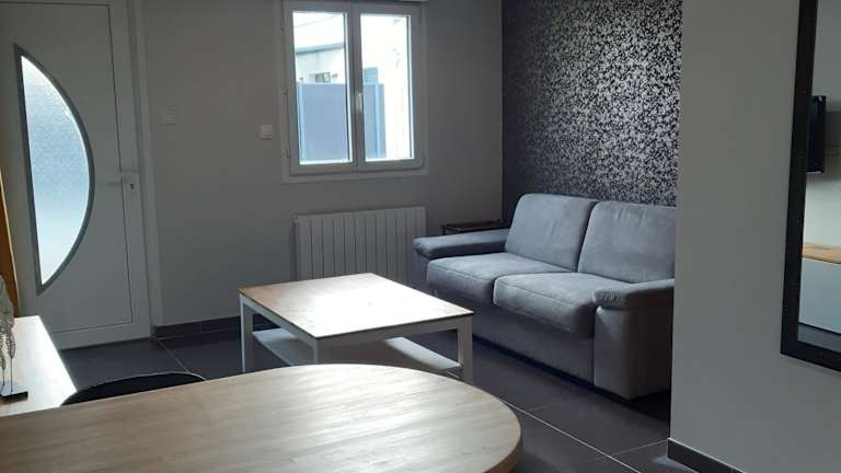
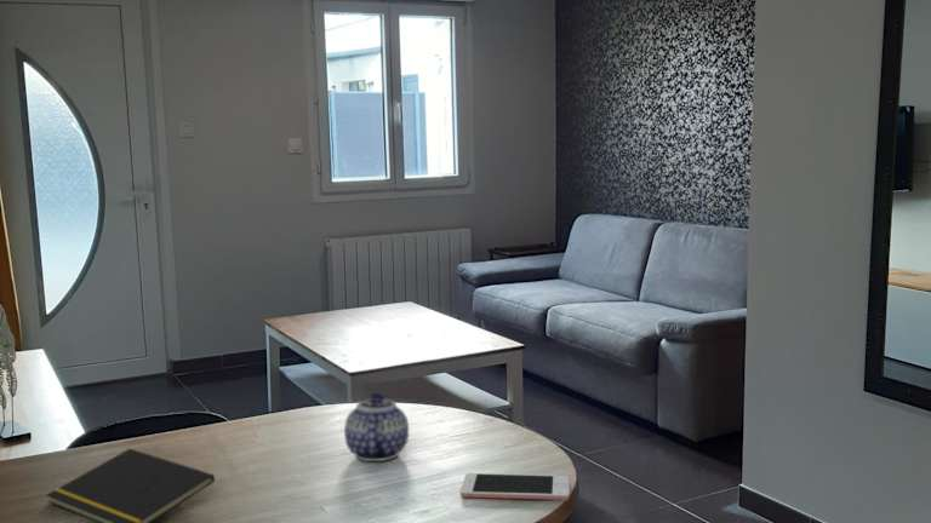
+ teapot (376, 424)
+ cell phone (515, 485)
+ notepad (130, 488)
